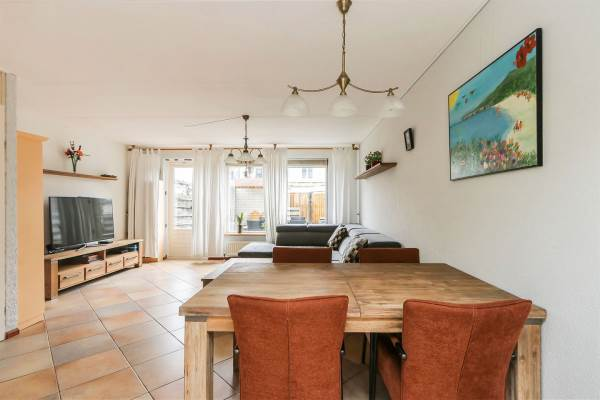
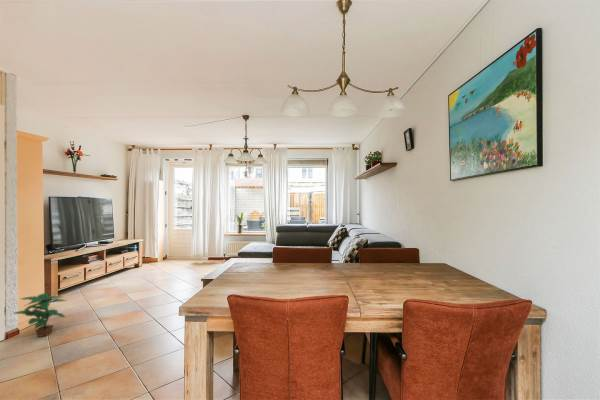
+ potted plant (41, 315)
